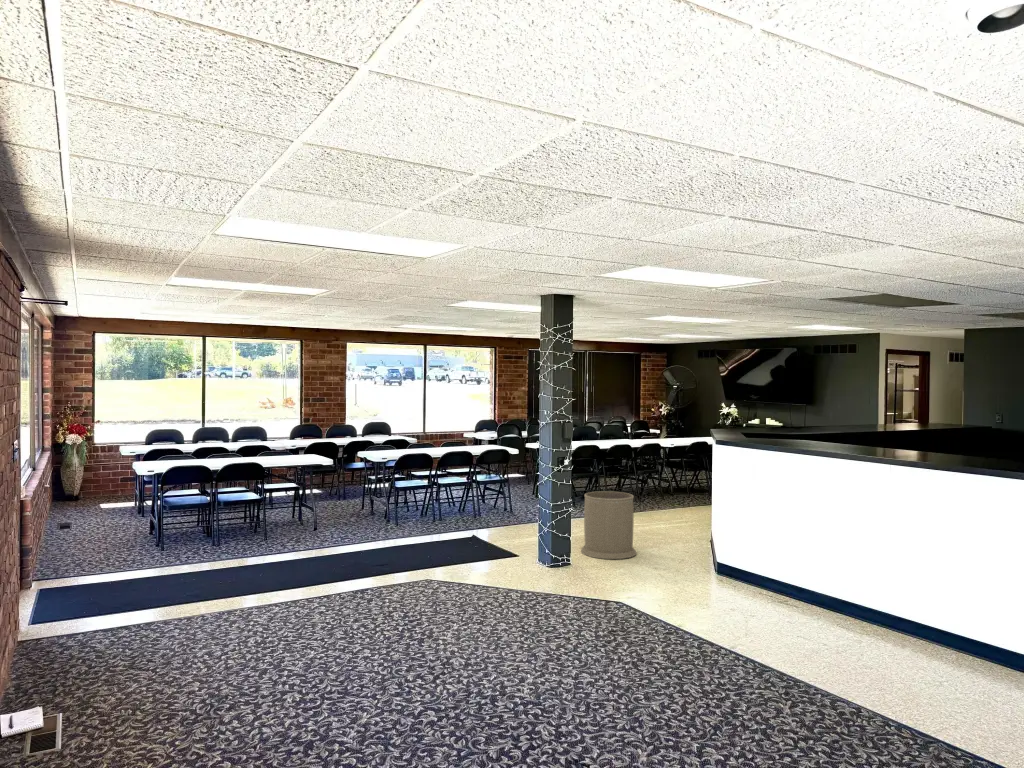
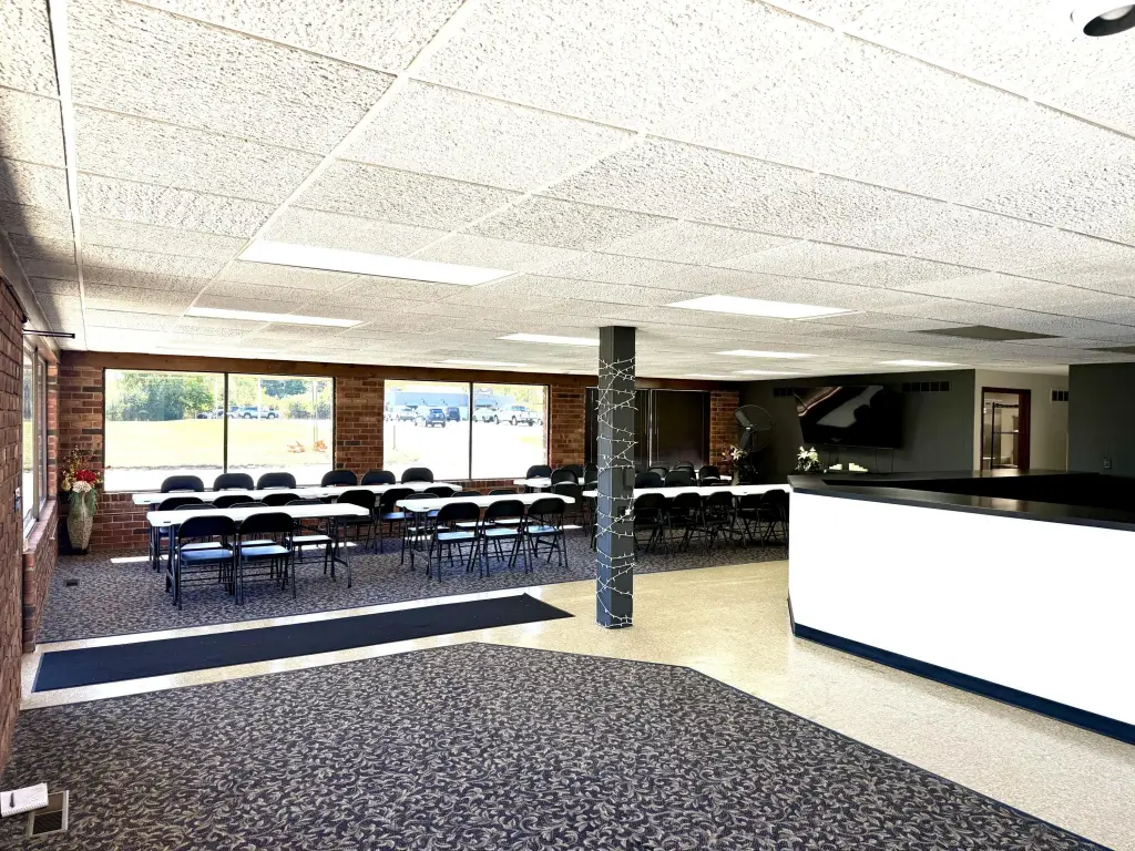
- trash can (608, 523)
